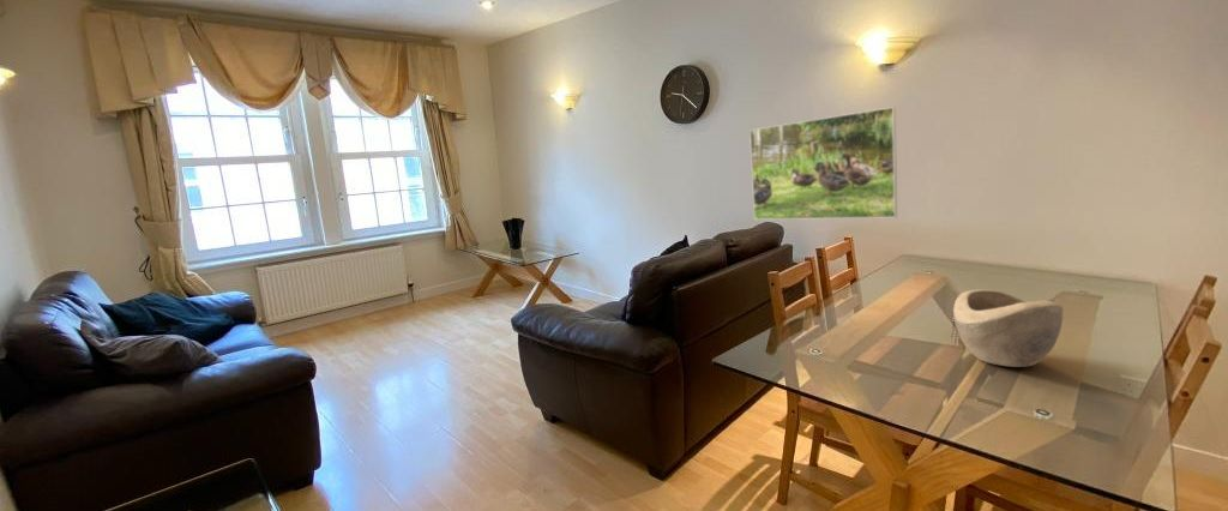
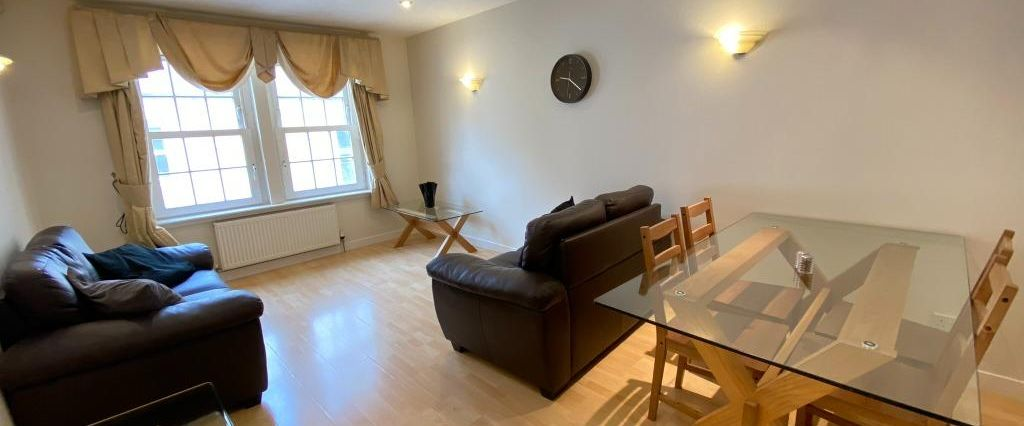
- decorative bowl (1004, 327)
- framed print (817, 169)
